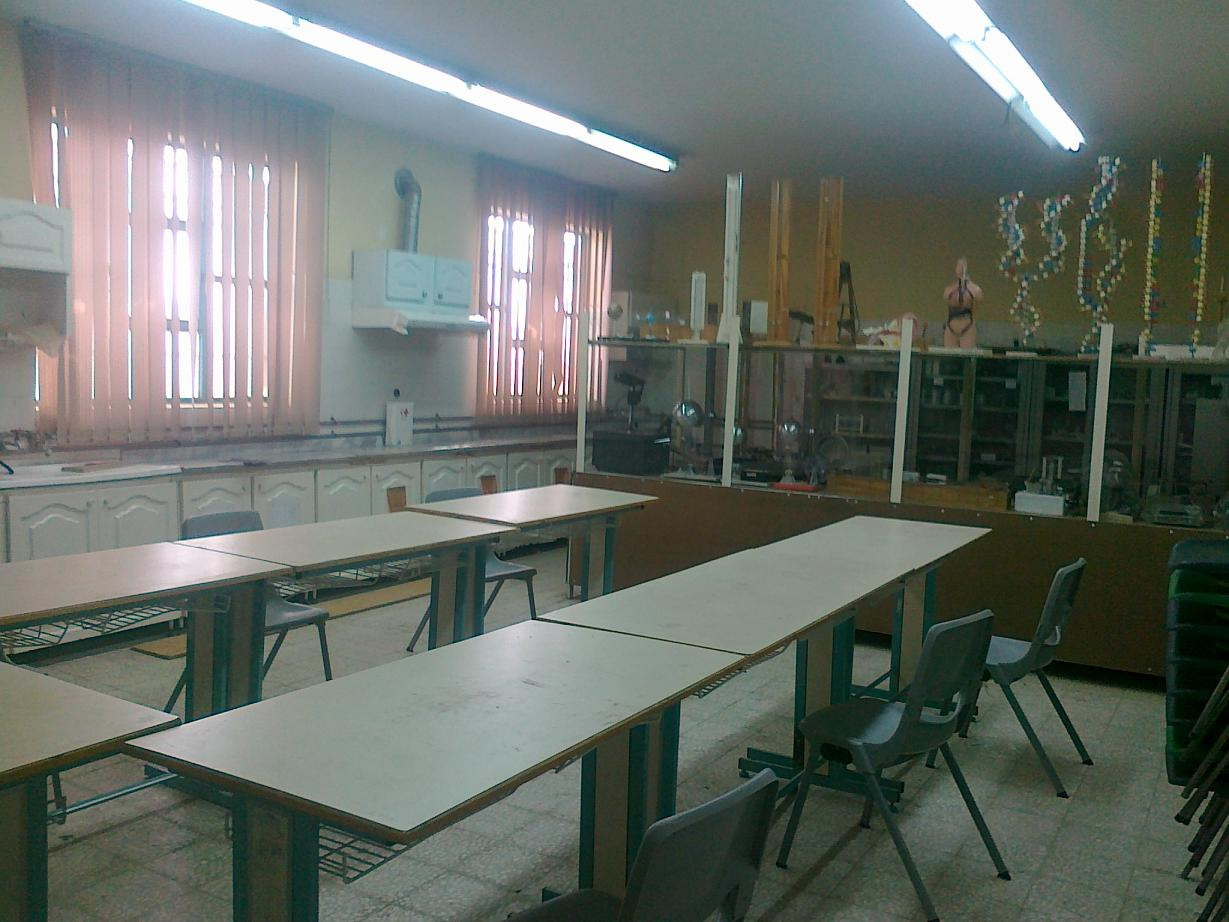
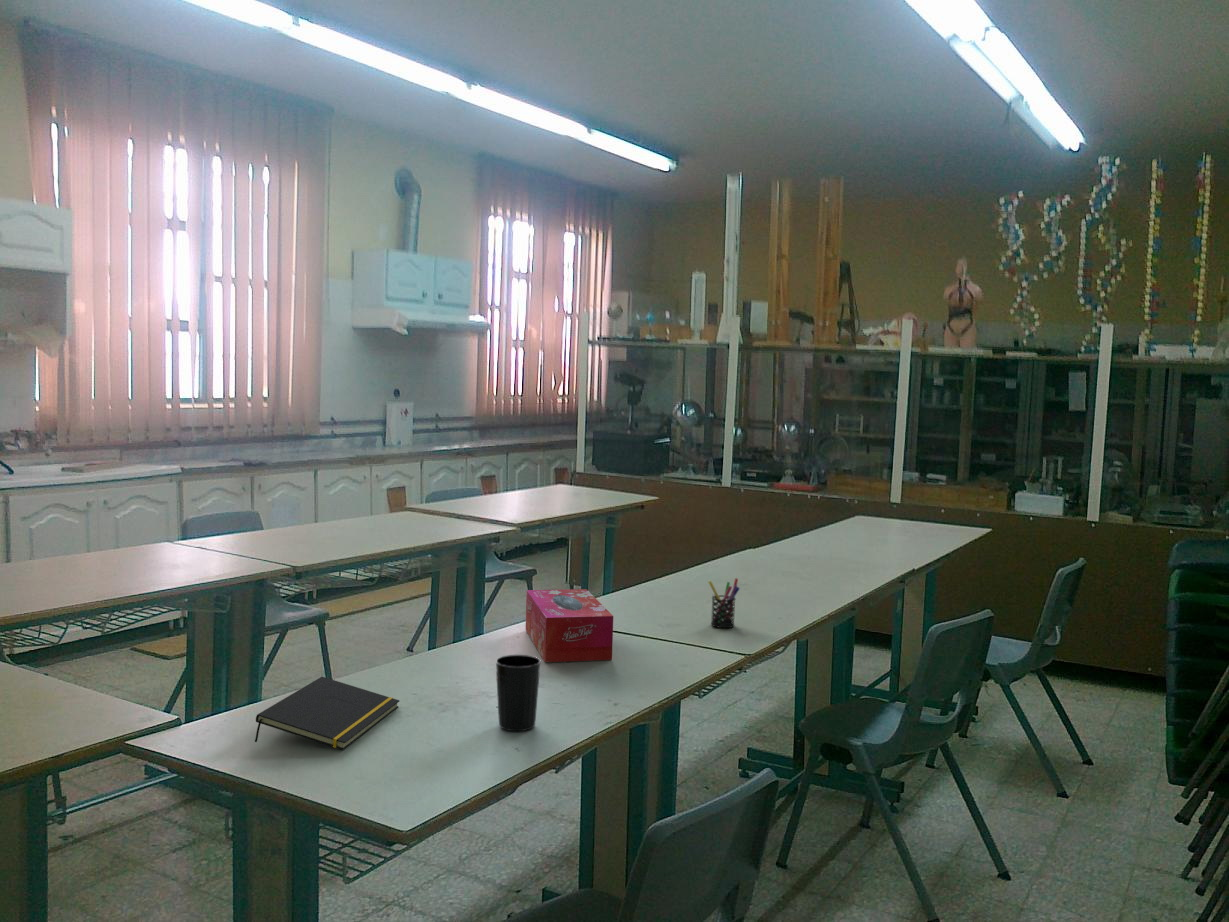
+ notepad (331, 710)
+ tissue box (567, 623)
+ cup (517, 693)
+ pen holder (725, 601)
